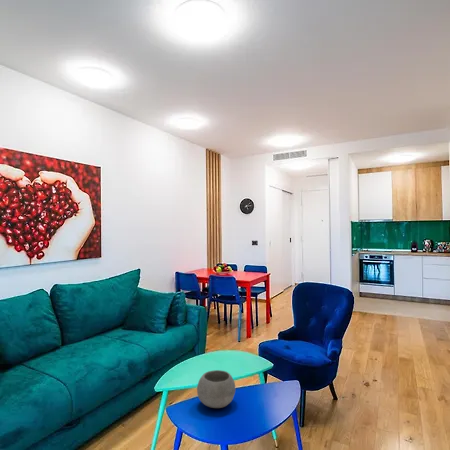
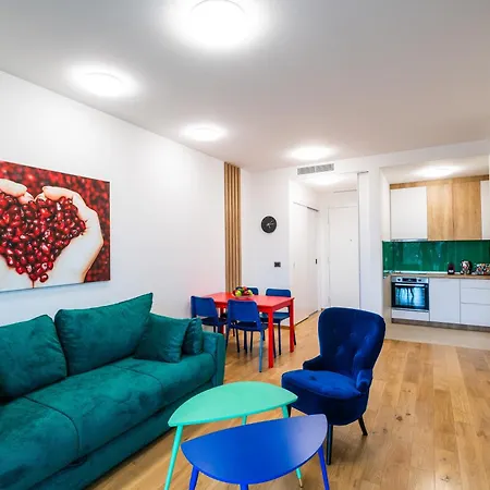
- bowl (216, 389)
